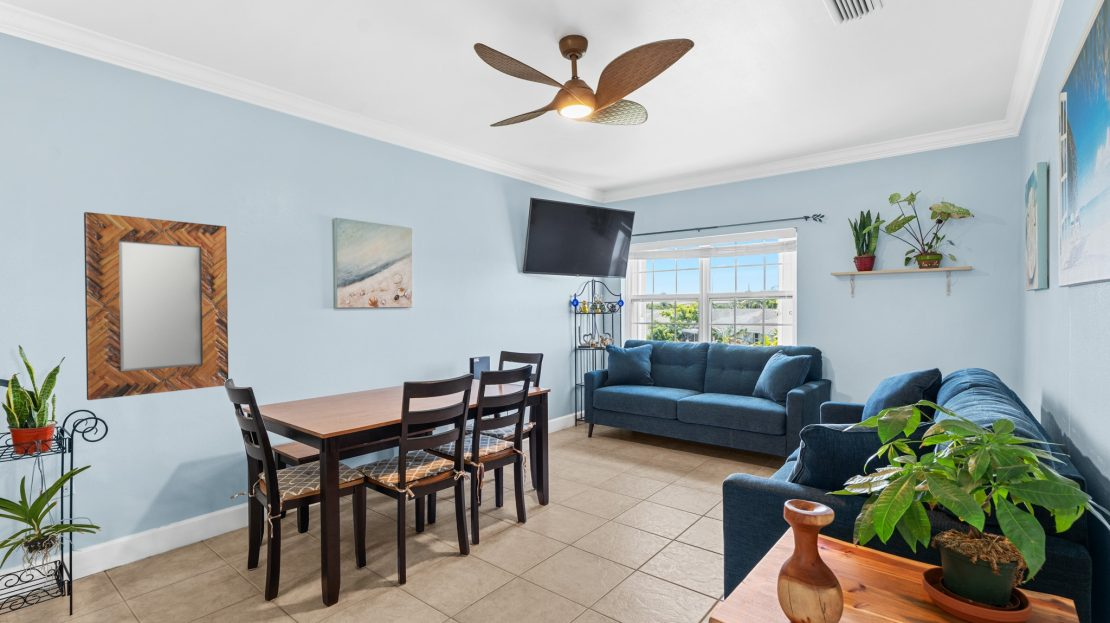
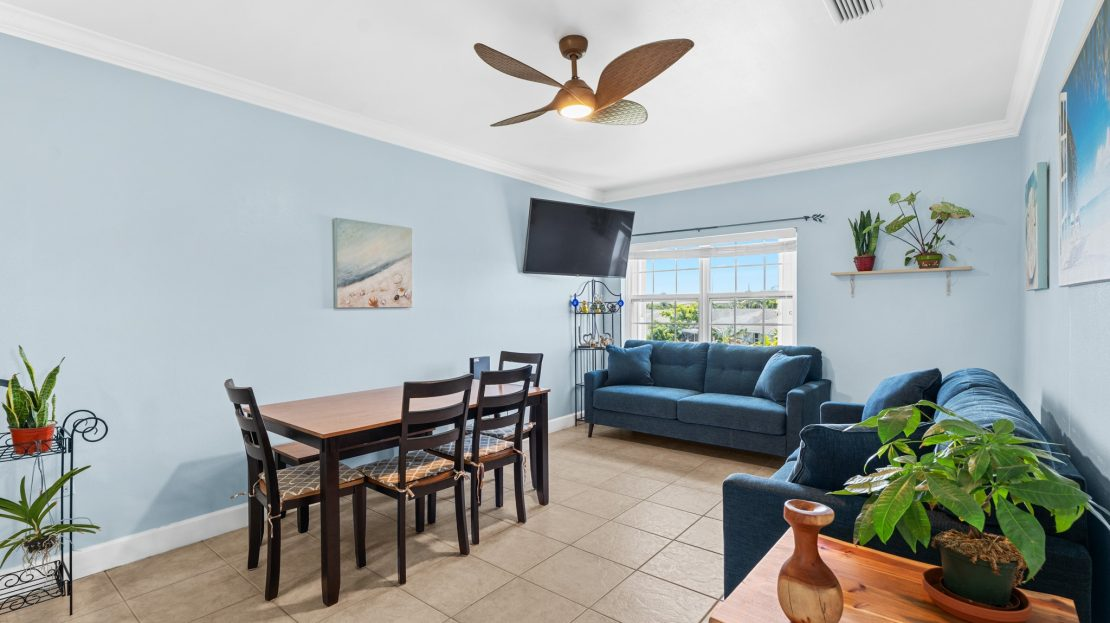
- home mirror (162, 306)
